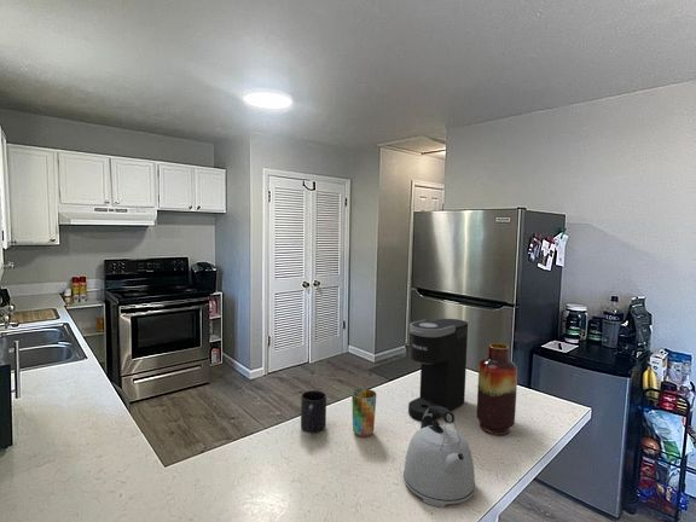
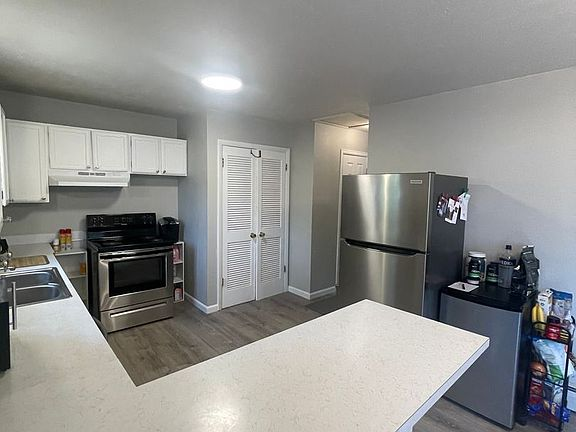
- vase (497, 387)
- kettle (440, 445)
- mug (312, 413)
- coffee maker (437, 365)
- cup (362, 412)
